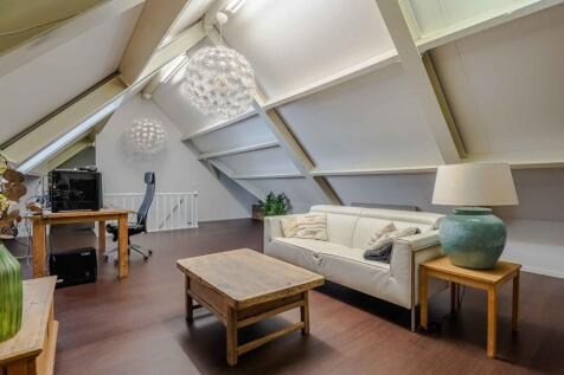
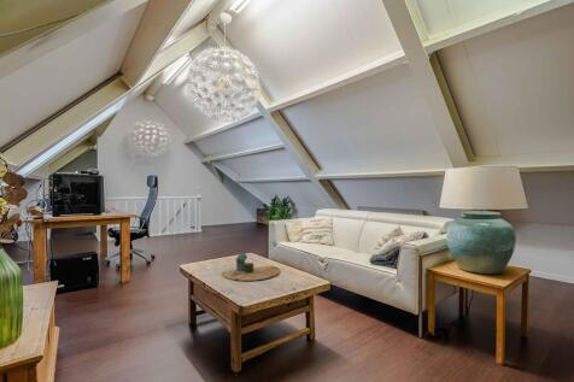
+ decorative tray (251, 263)
